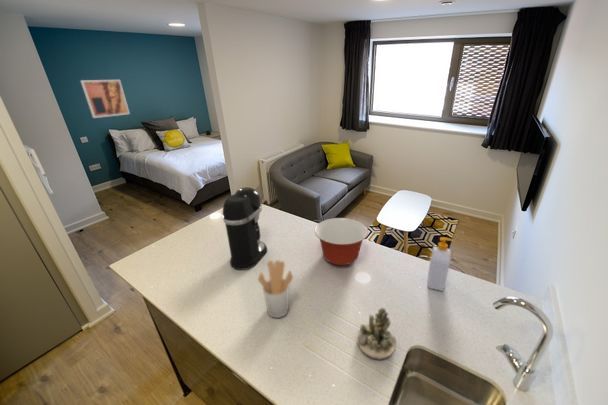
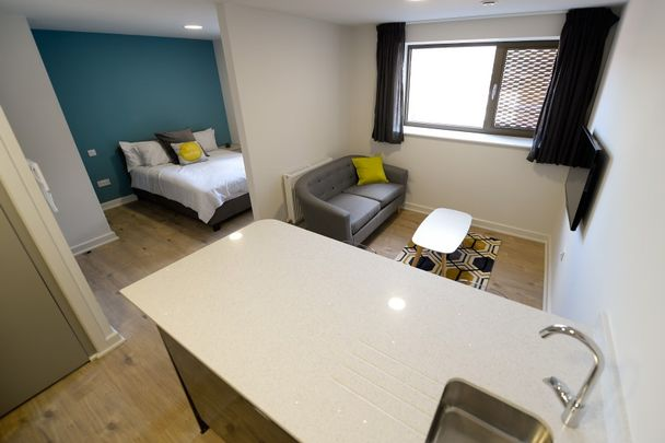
- succulent planter (377, 328)
- mixing bowl (340, 244)
- utensil holder (276, 287)
- wall art (106, 98)
- coffee maker (245, 225)
- soap bottle (440, 261)
